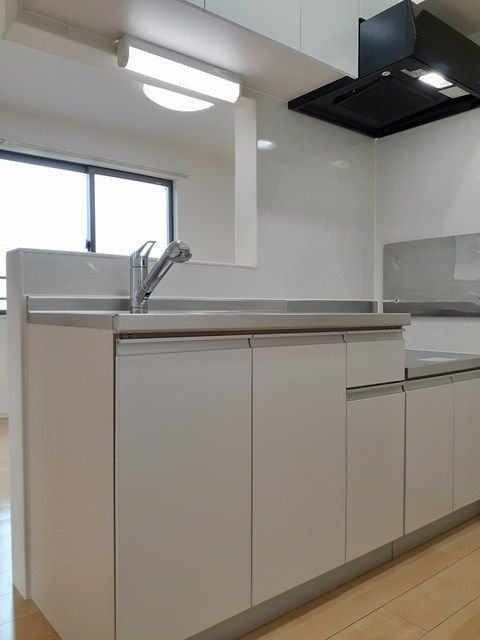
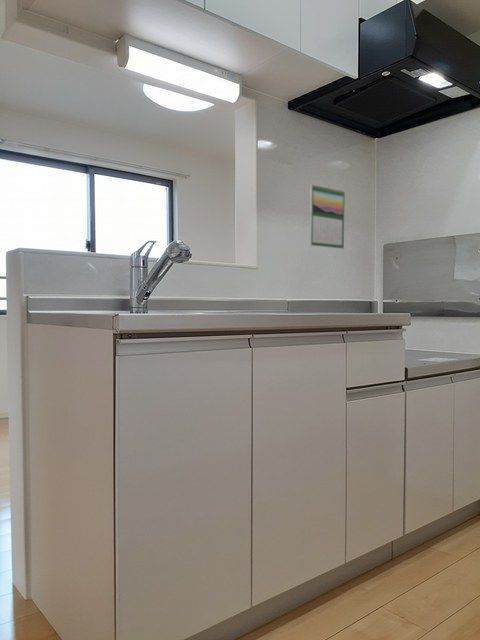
+ calendar (327, 216)
